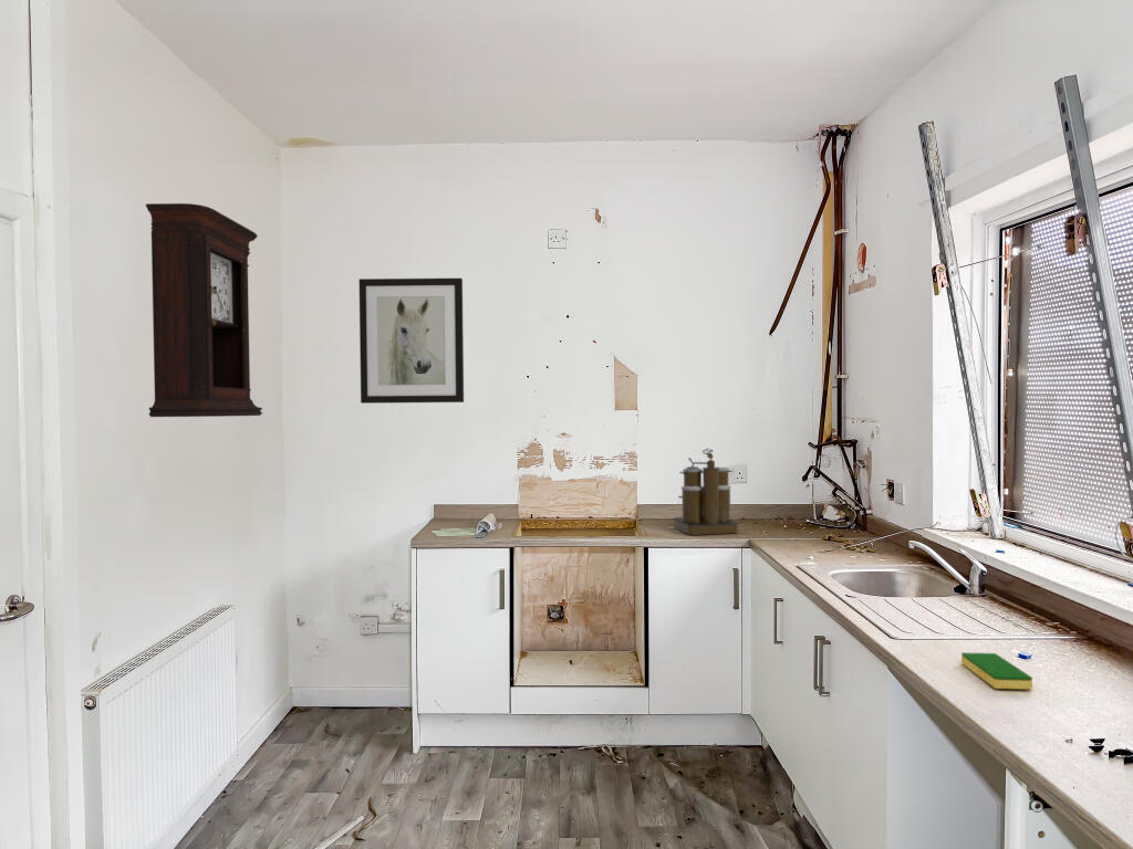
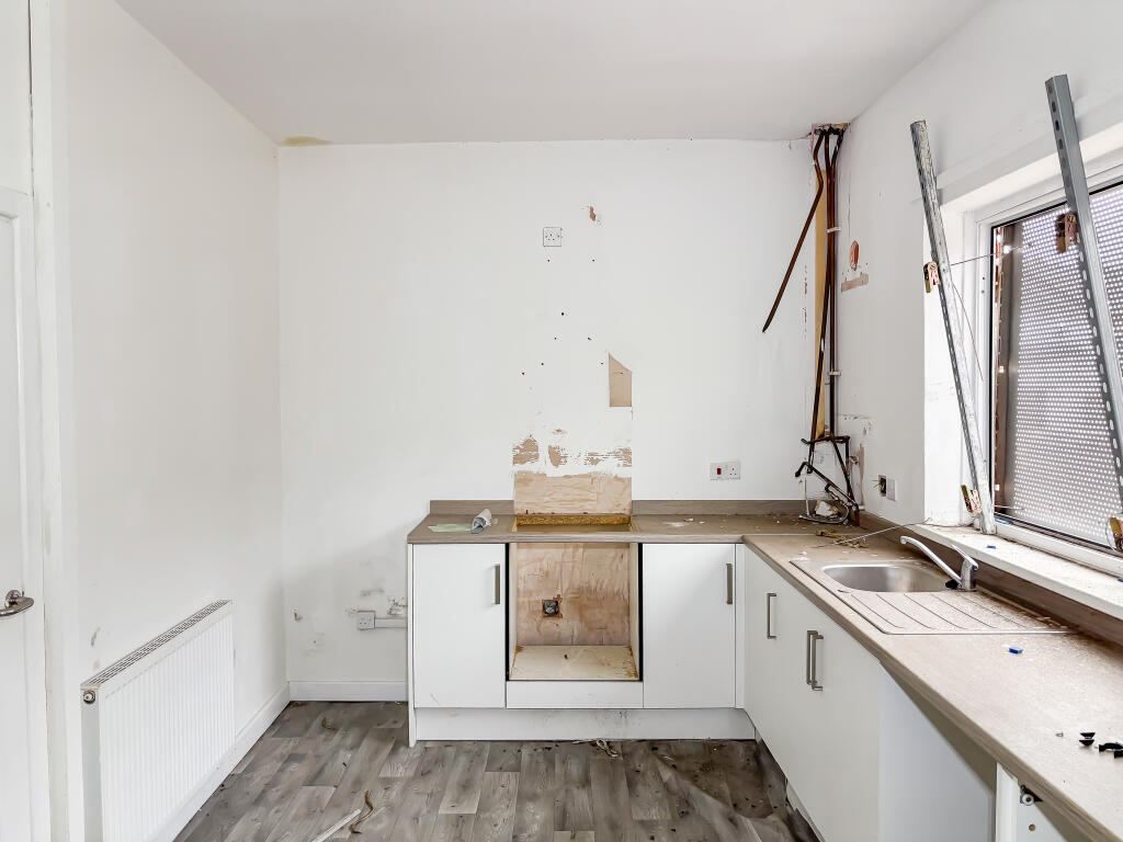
- wall art (412, 340)
- dish sponge (995, 670)
- pendulum clock (211, 318)
- coffee maker (705, 488)
